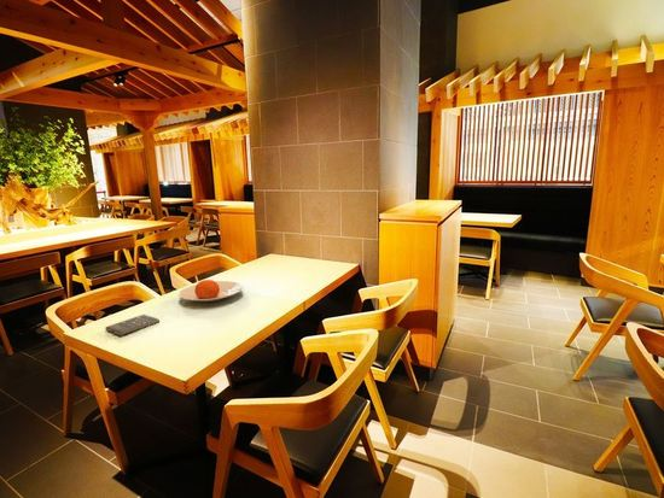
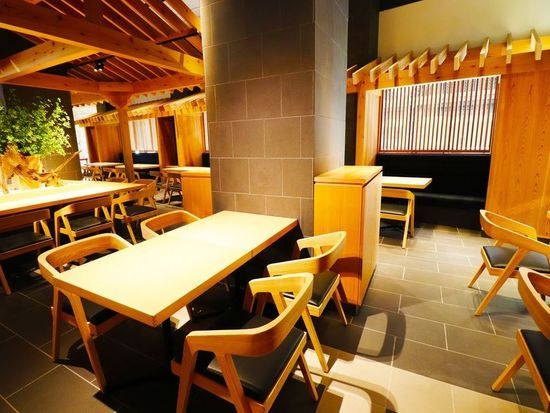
- smartphone (133, 324)
- plate (210, 287)
